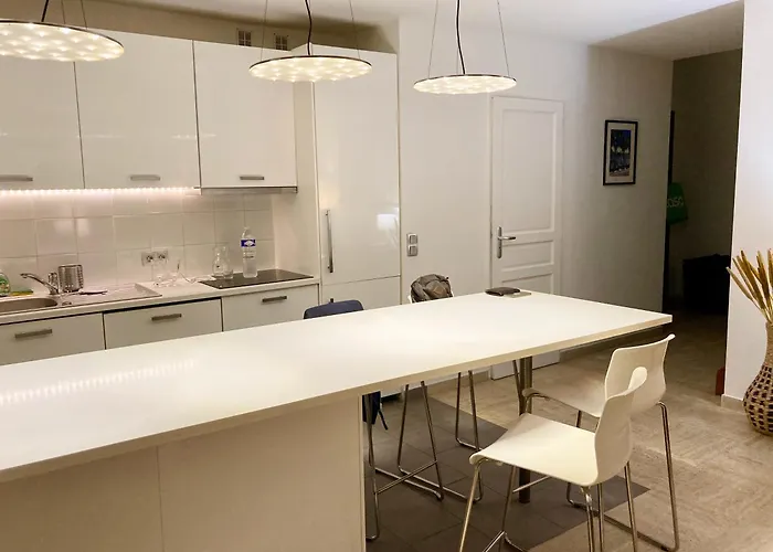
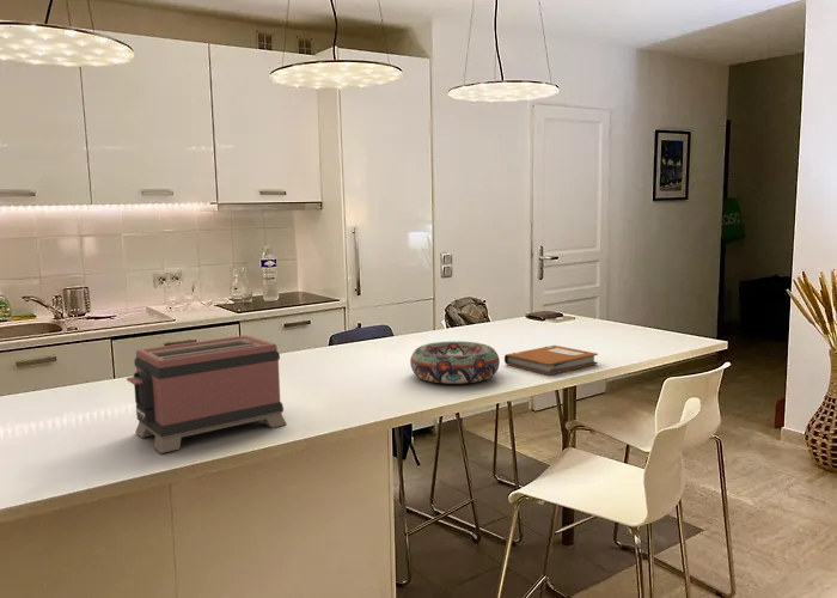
+ decorative bowl (454, 361)
+ notebook (551, 358)
+ toaster (203, 389)
